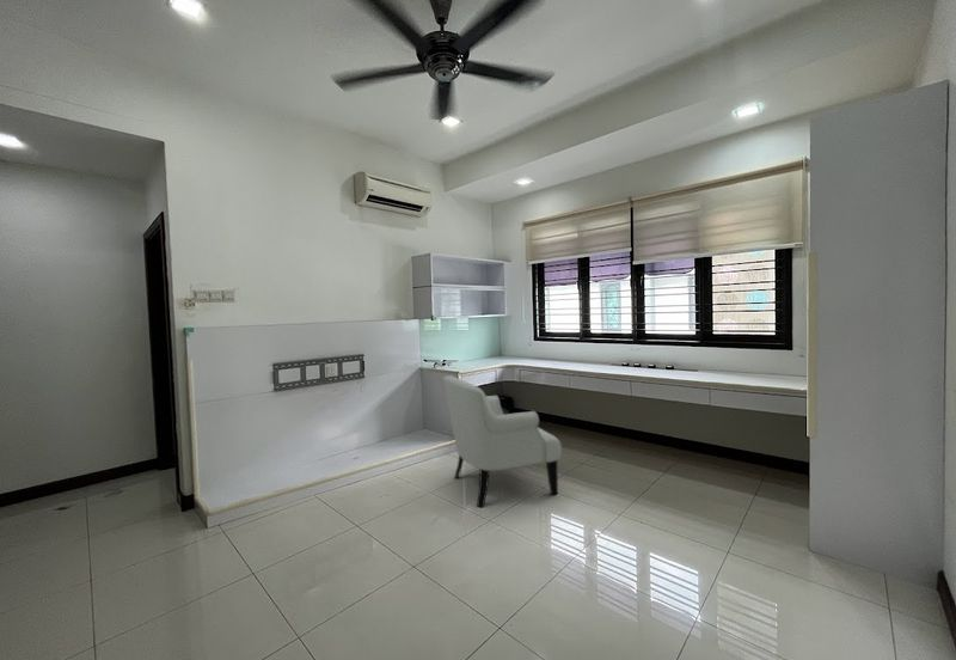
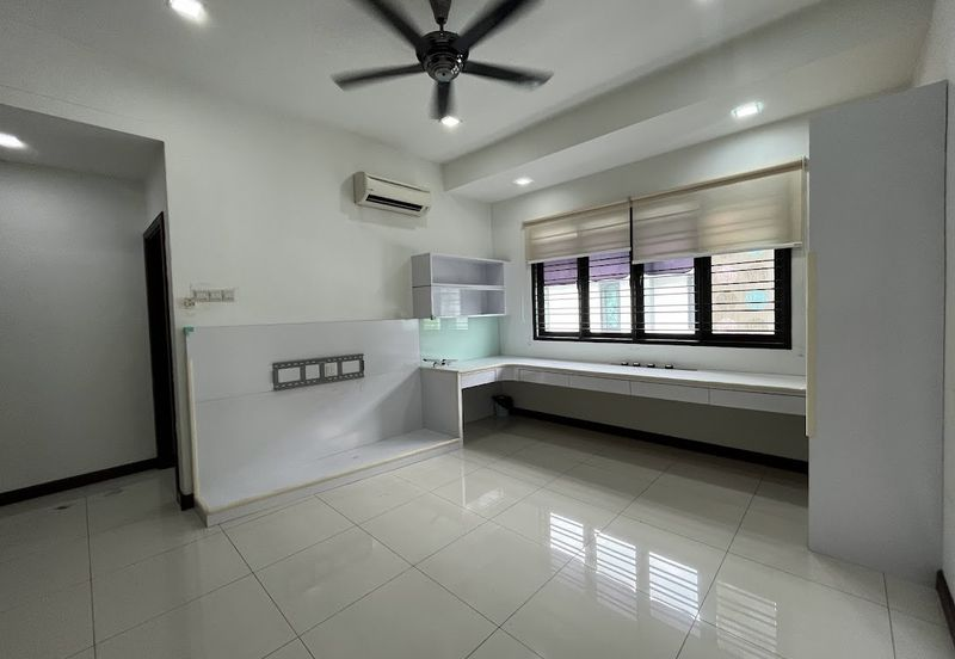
- chair (496, 429)
